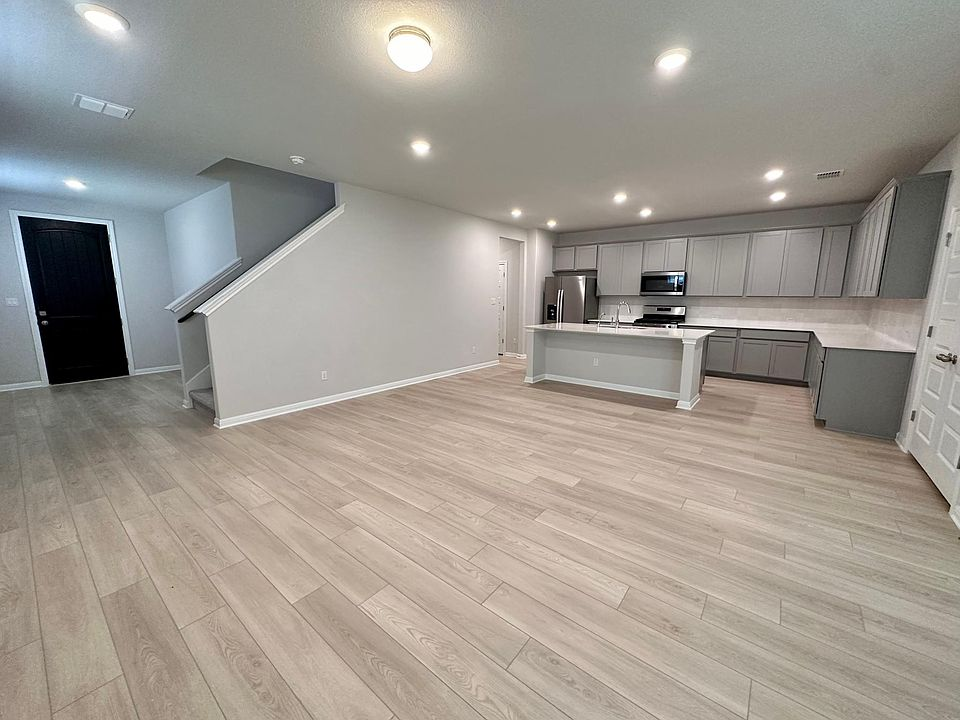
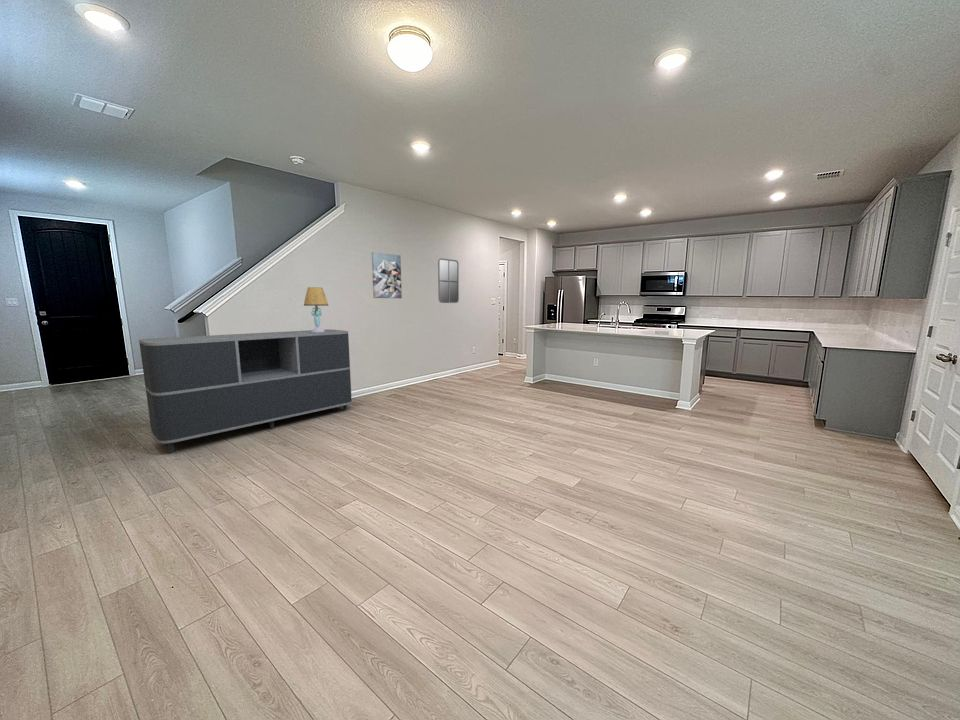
+ home mirror (448, 281)
+ table lamp (316, 309)
+ sideboard (262, 380)
+ wall art (387, 276)
